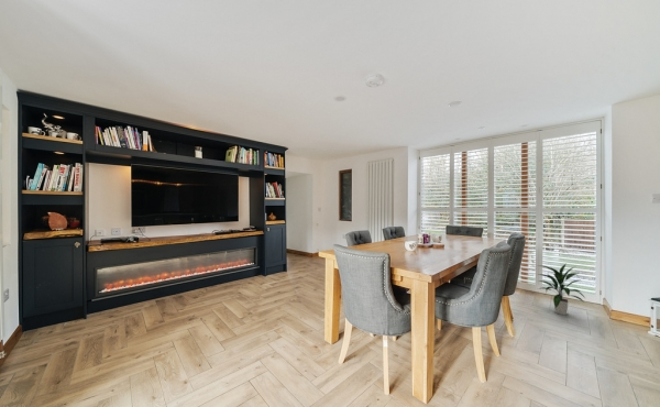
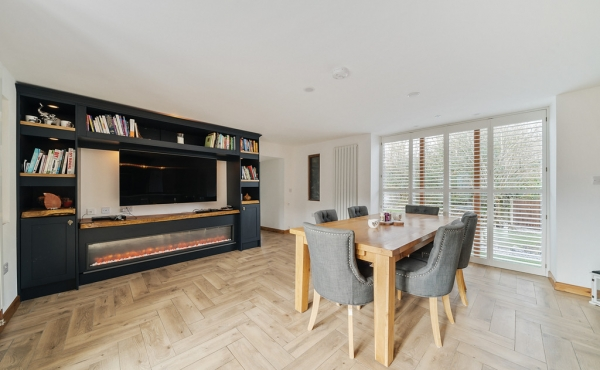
- indoor plant (559, 287)
